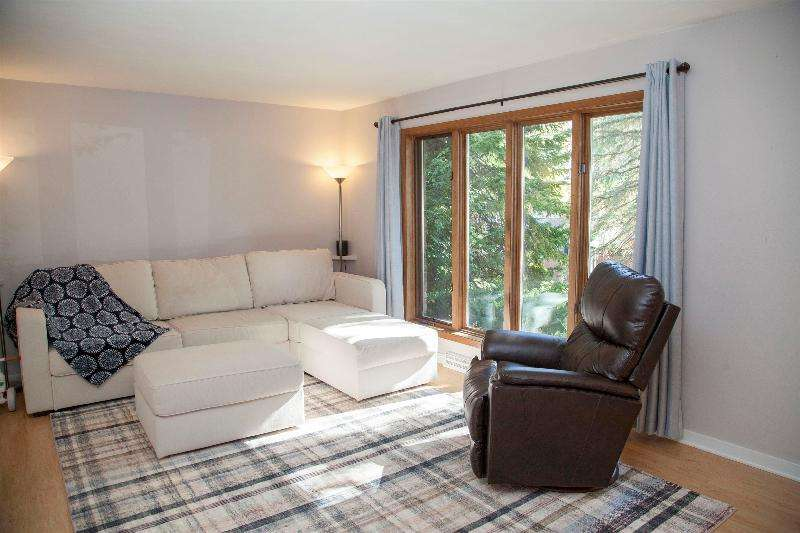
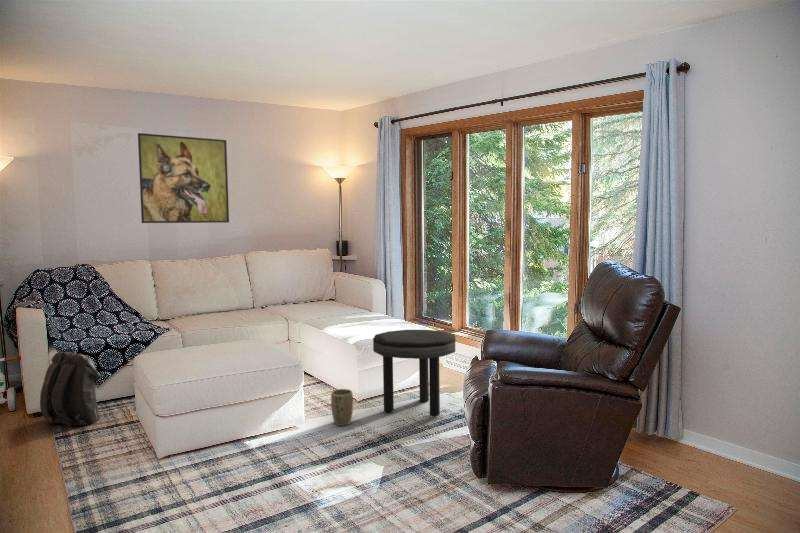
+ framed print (185, 180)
+ plant pot (342, 407)
+ side table (419, 372)
+ backpack (71, 386)
